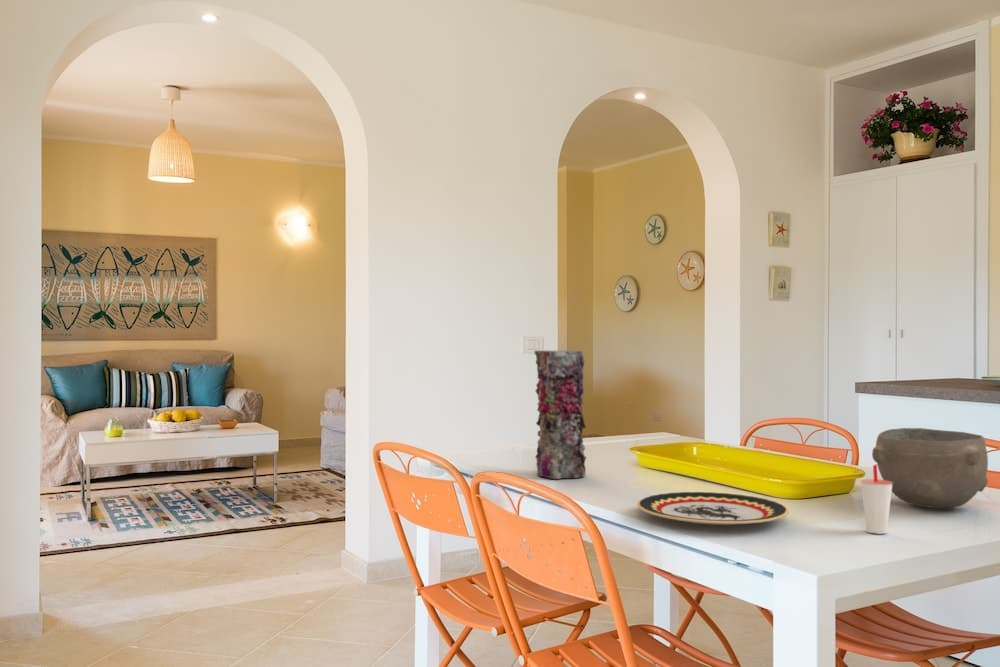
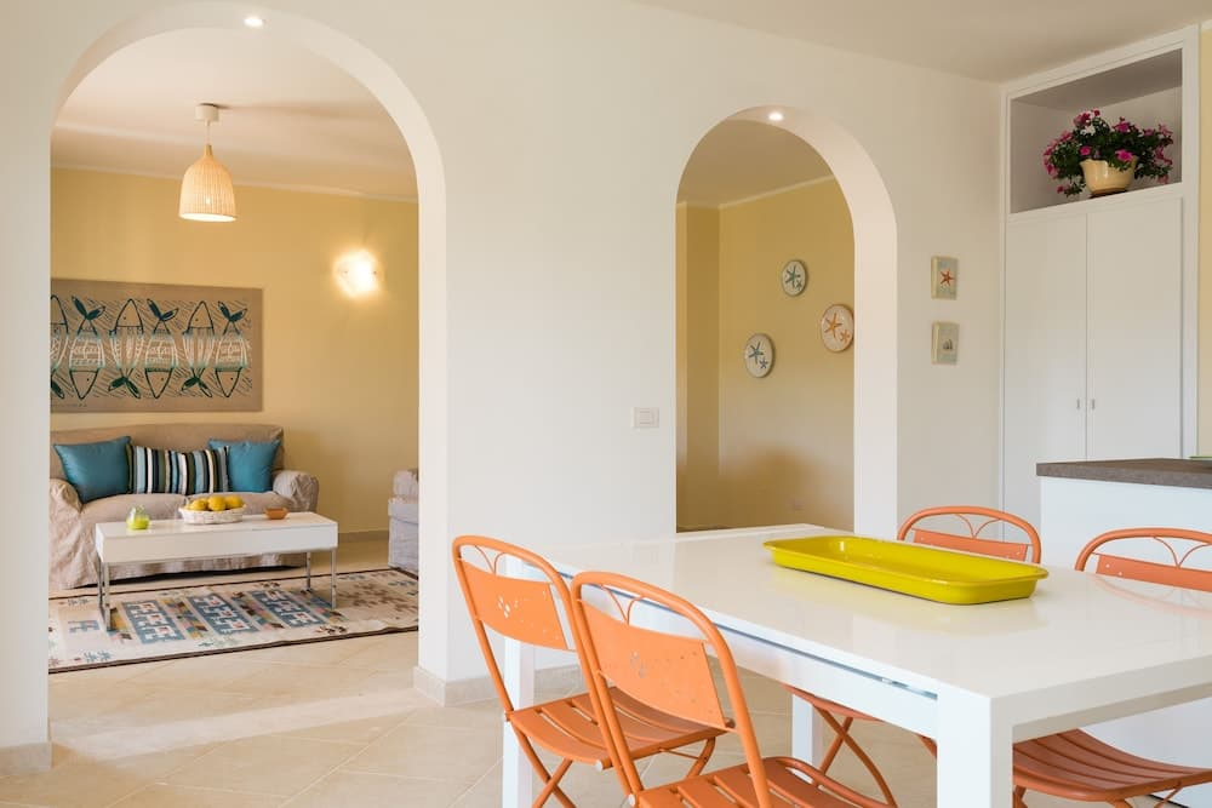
- vase (559, 412)
- cup (876, 497)
- plate (711, 511)
- bowl (928, 469)
